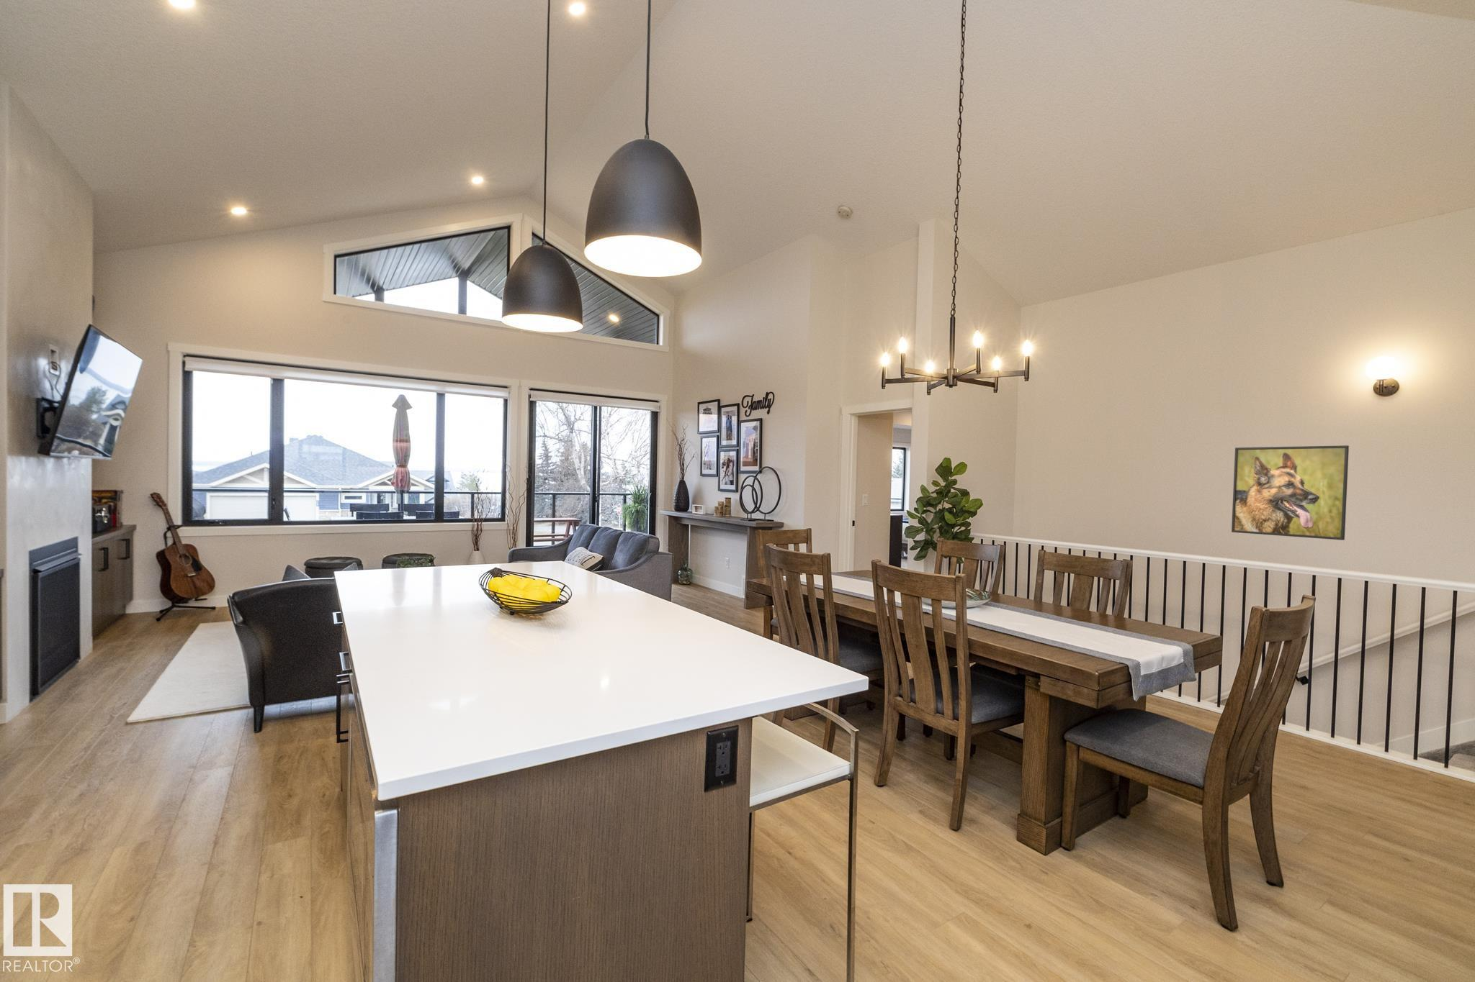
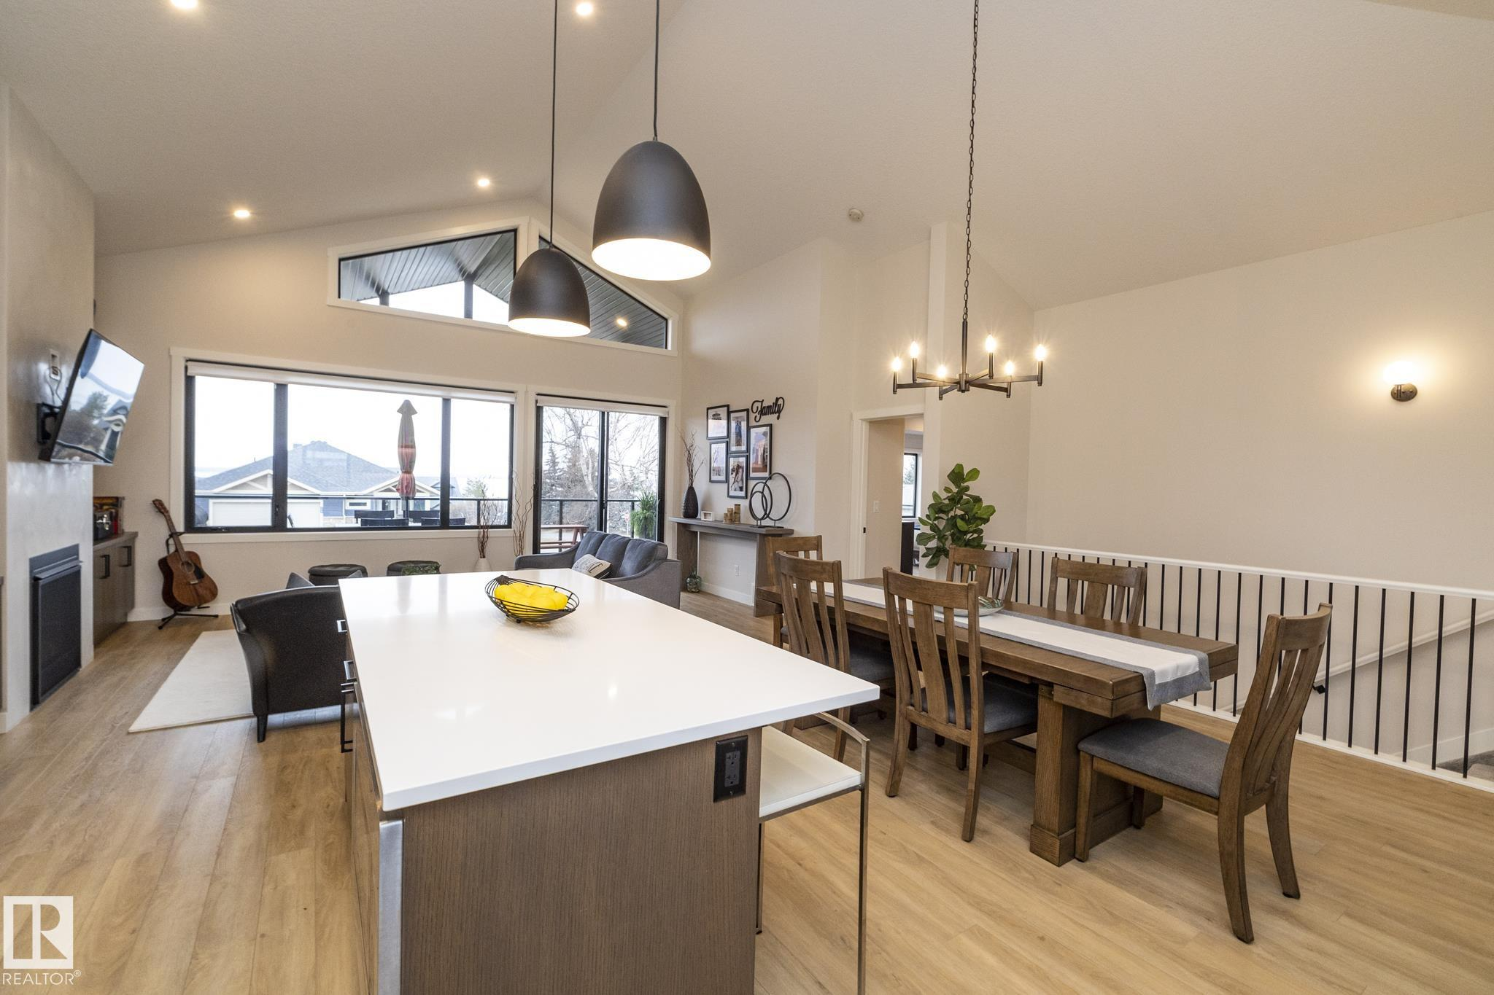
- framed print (1286, 491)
